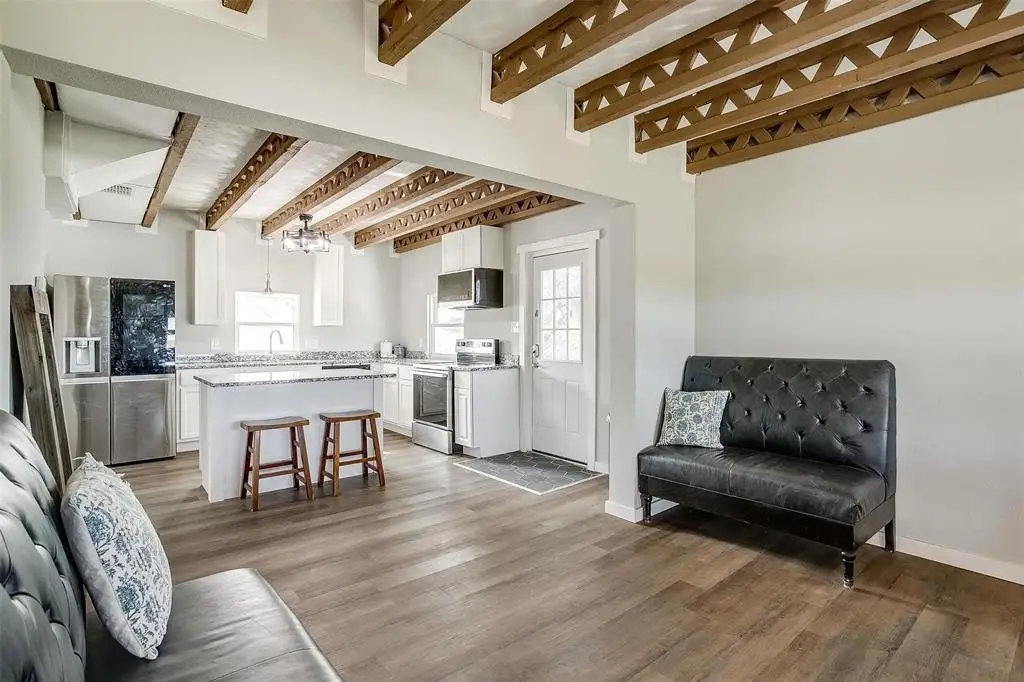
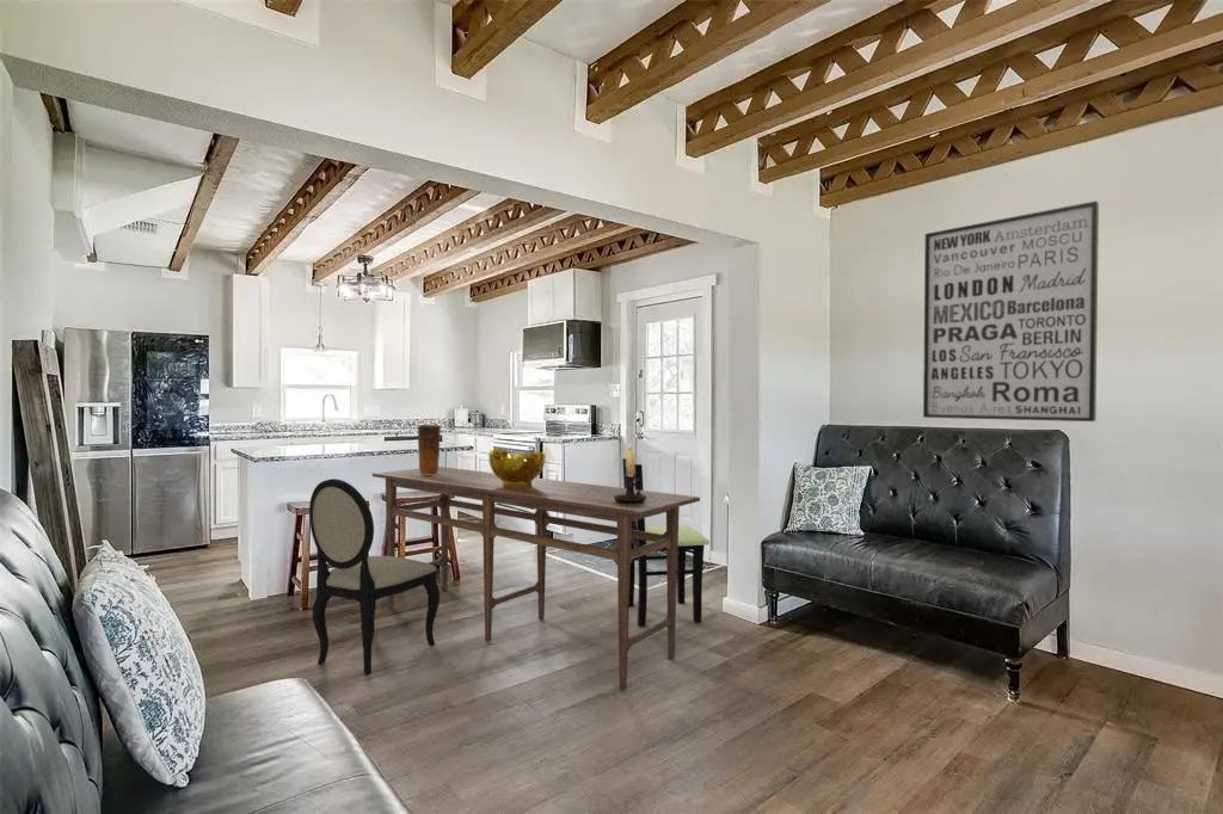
+ dining chair (370, 563)
+ wall art (1002, 319)
+ dining chair (662, 534)
+ vase (429, 449)
+ decorative bowl (517, 467)
+ dining table (518, 539)
+ candle holder (632, 468)
